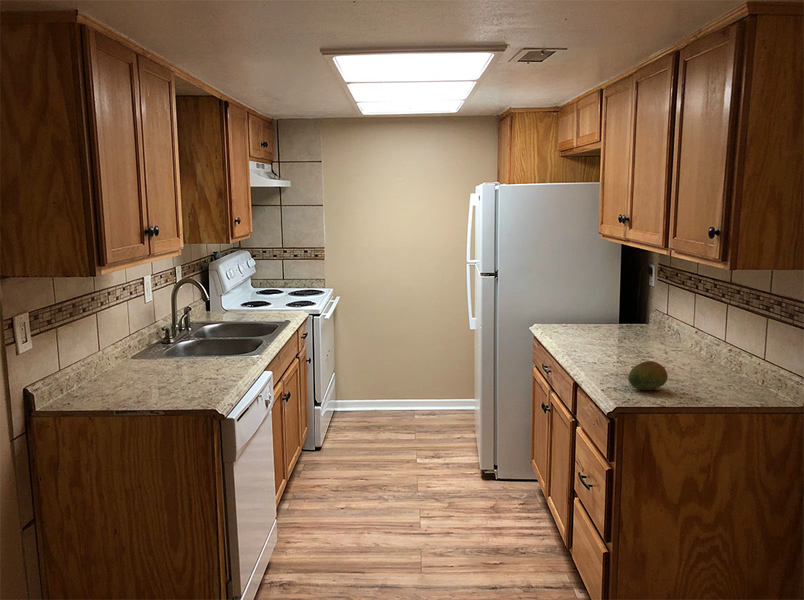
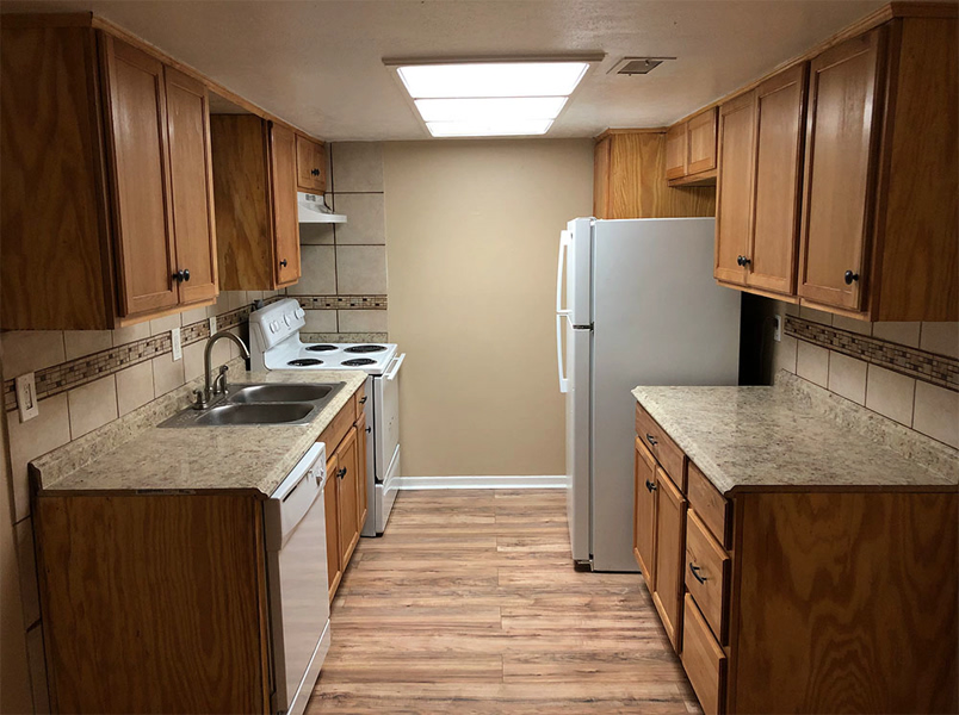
- fruit (647, 375)
